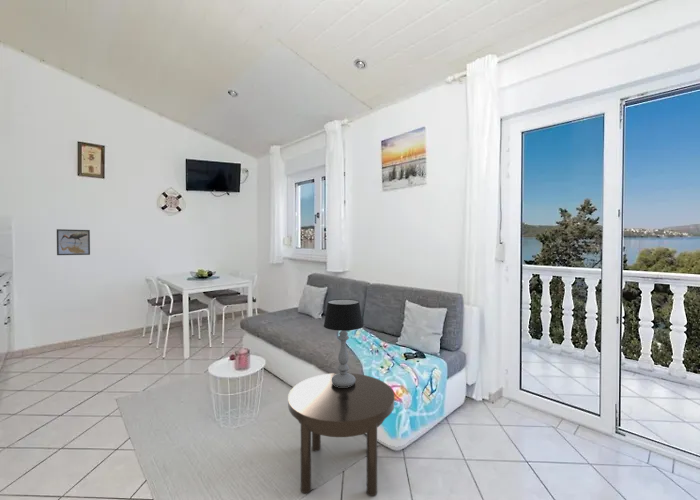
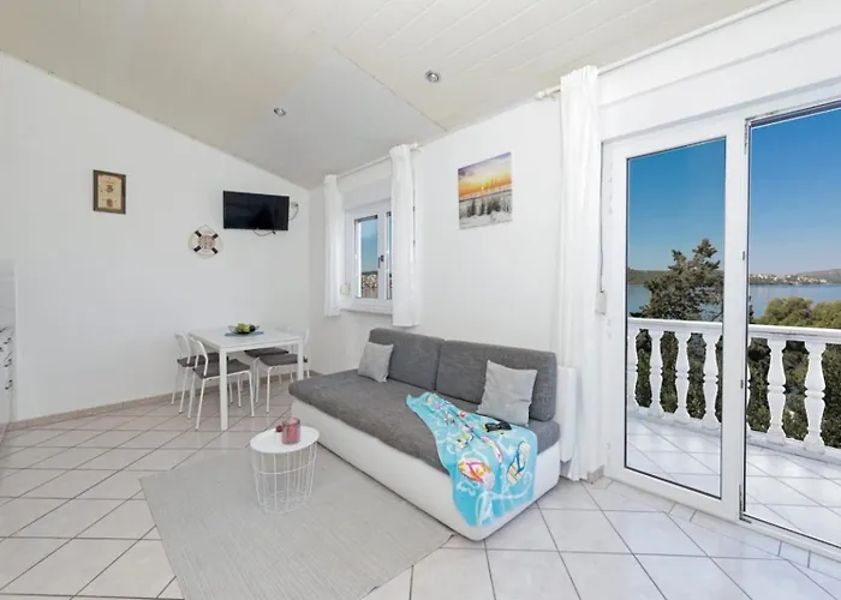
- side table (341, 430)
- table lamp (343, 342)
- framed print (73, 242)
